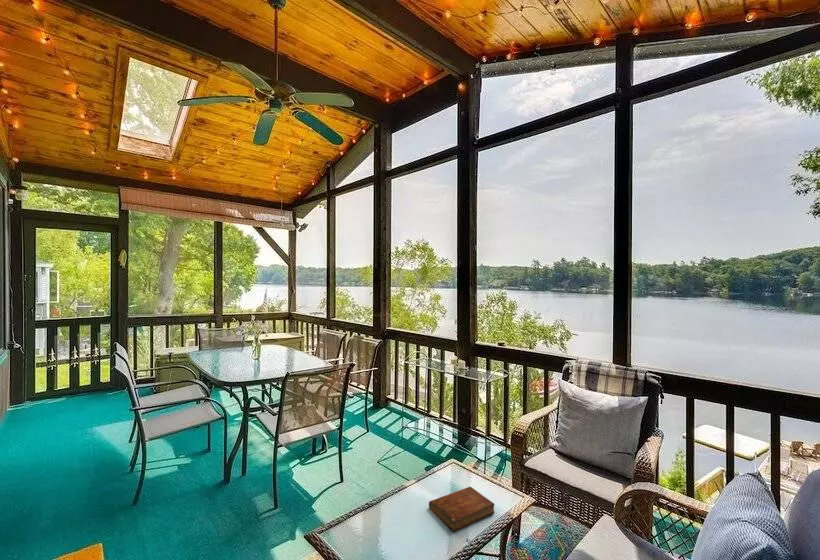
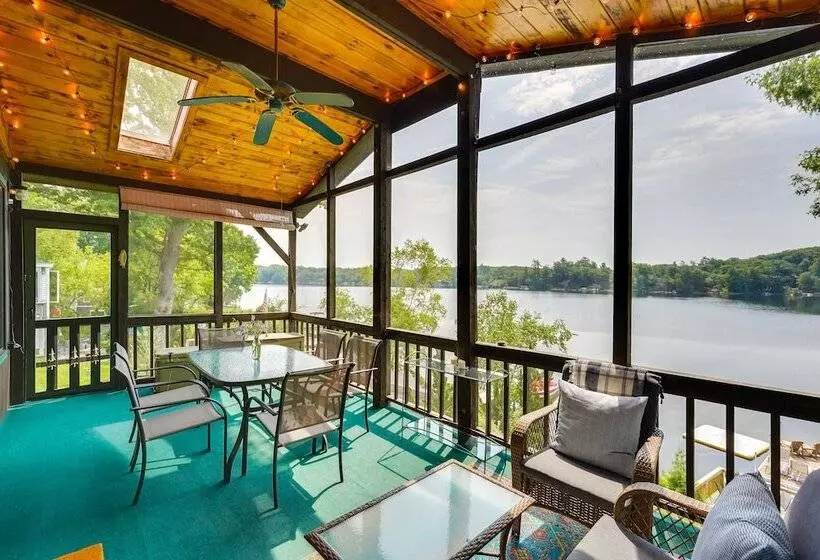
- bible (461, 506)
